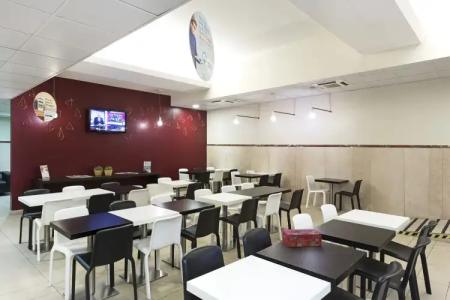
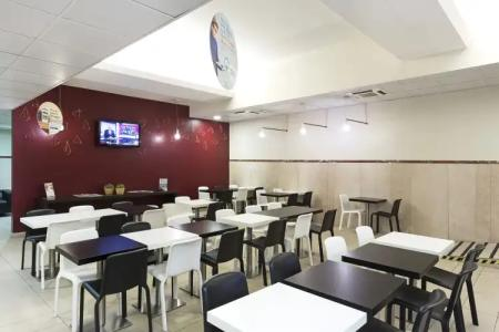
- tissue box (301, 237)
